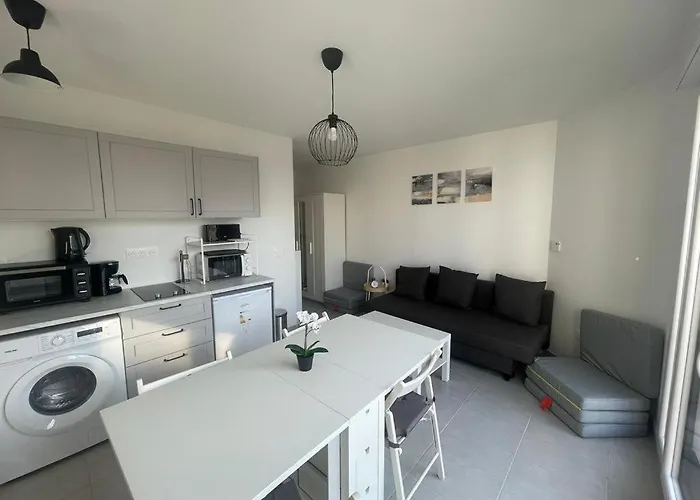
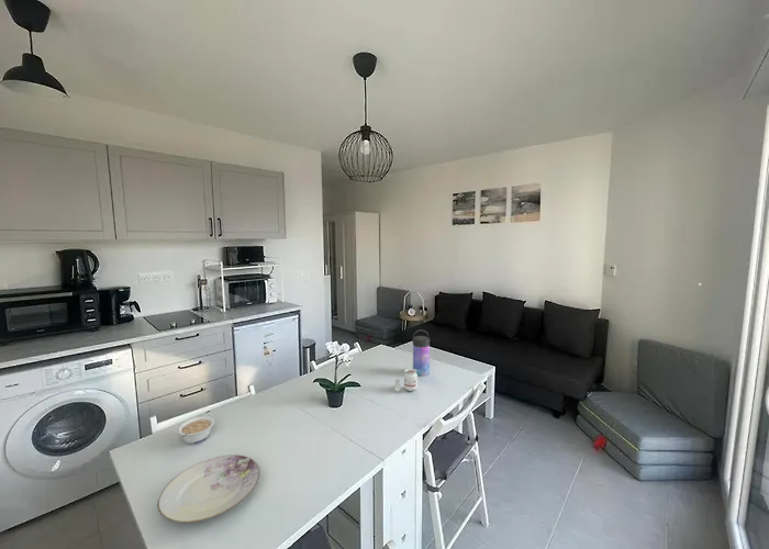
+ plate (212, 488)
+ candle (406, 381)
+ legume (197, 429)
+ water bottle (421, 351)
